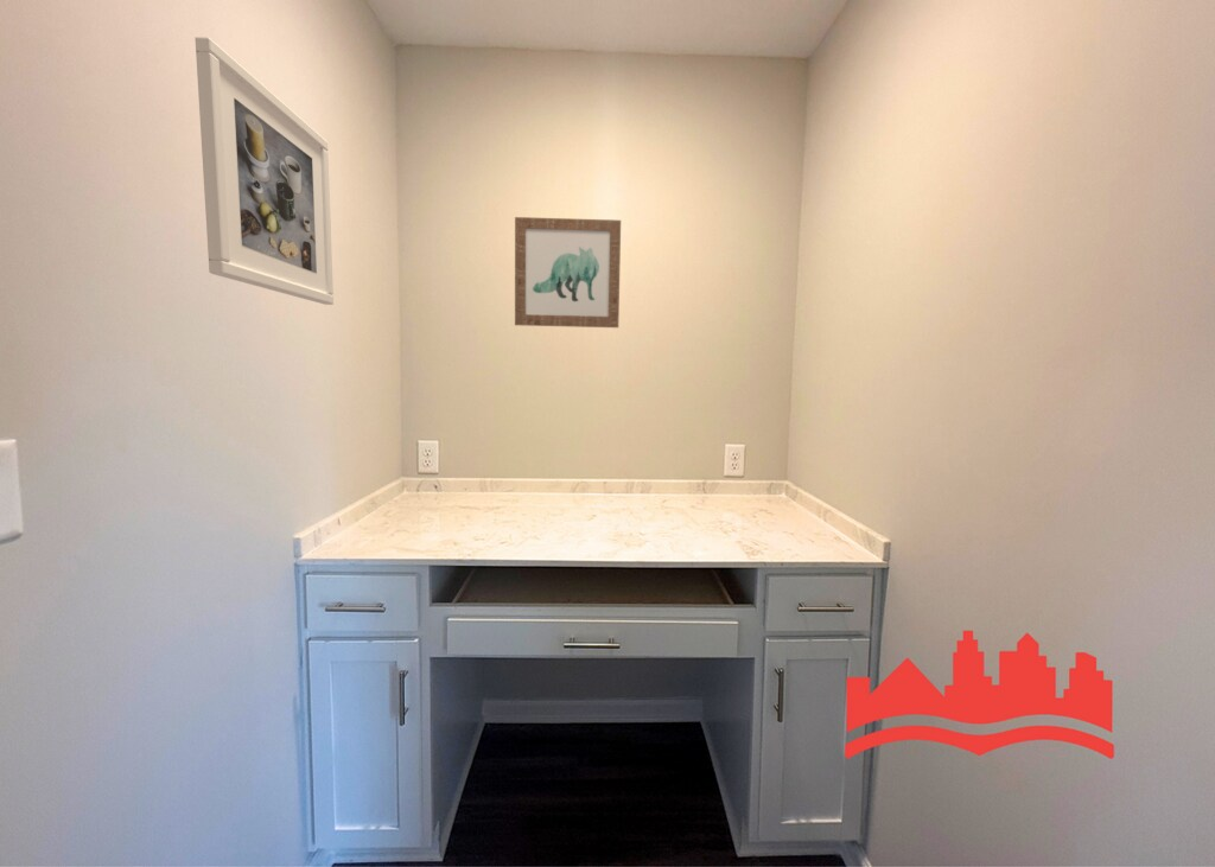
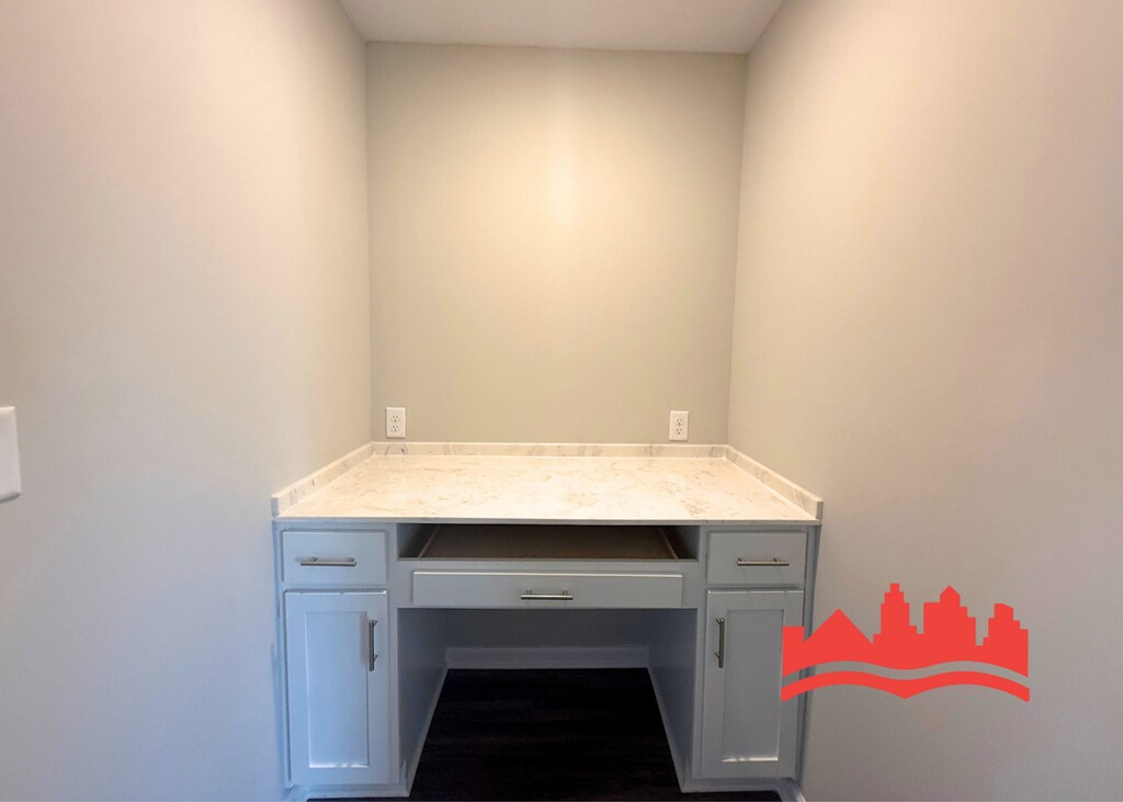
- wall art (567, 273)
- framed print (278, 197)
